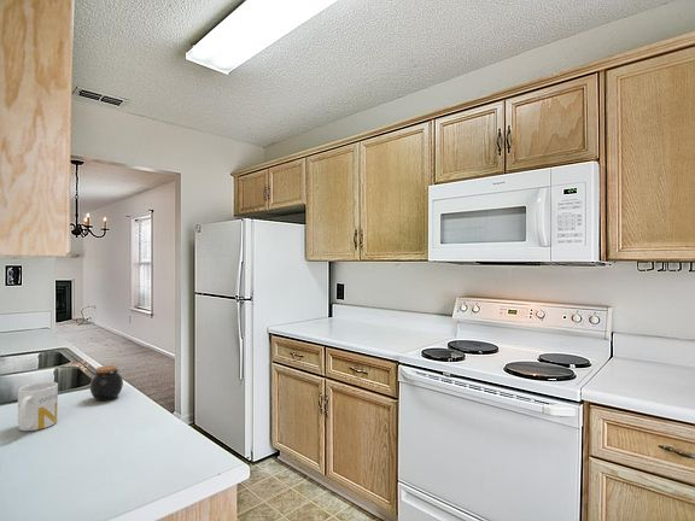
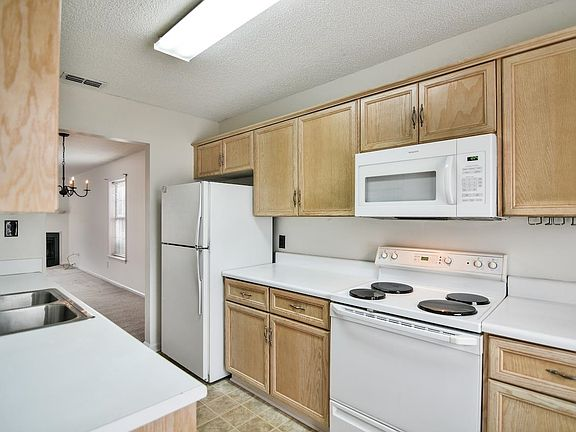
- jar (106, 382)
- mug (37, 406)
